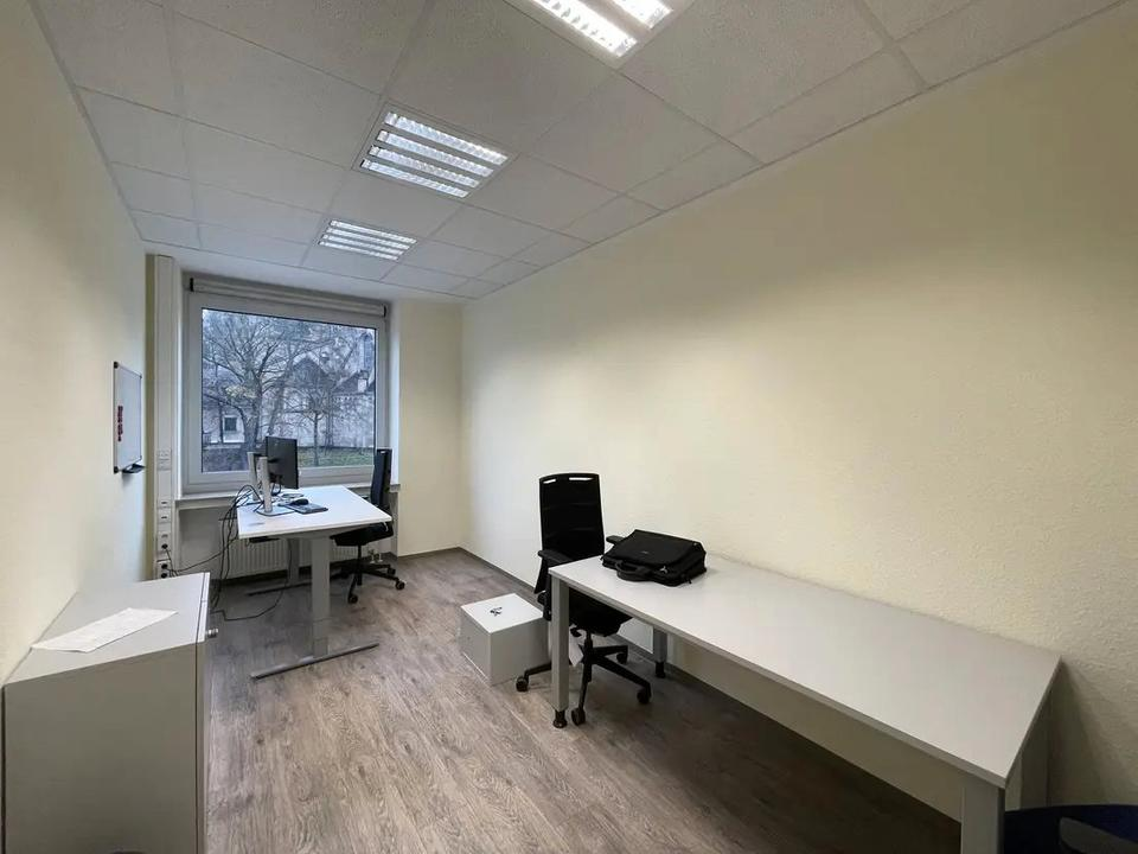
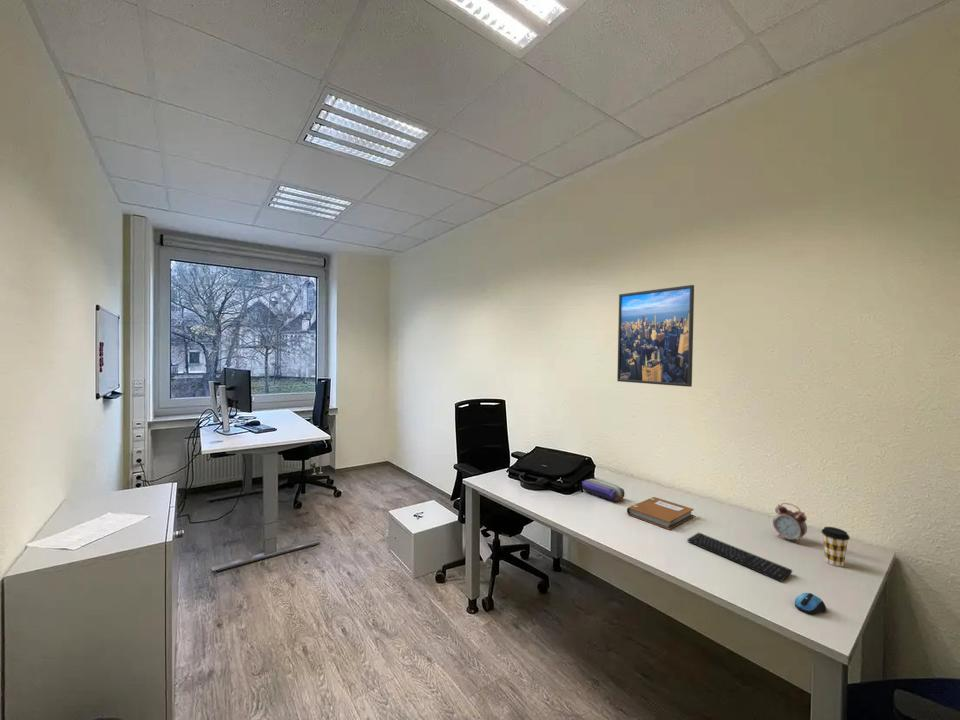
+ keyboard (735, 554)
+ computer mouse (810, 601)
+ coffee cup (834, 546)
+ notebook (660, 511)
+ alarm clock (790, 521)
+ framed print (652, 337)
+ pencil case (602, 489)
